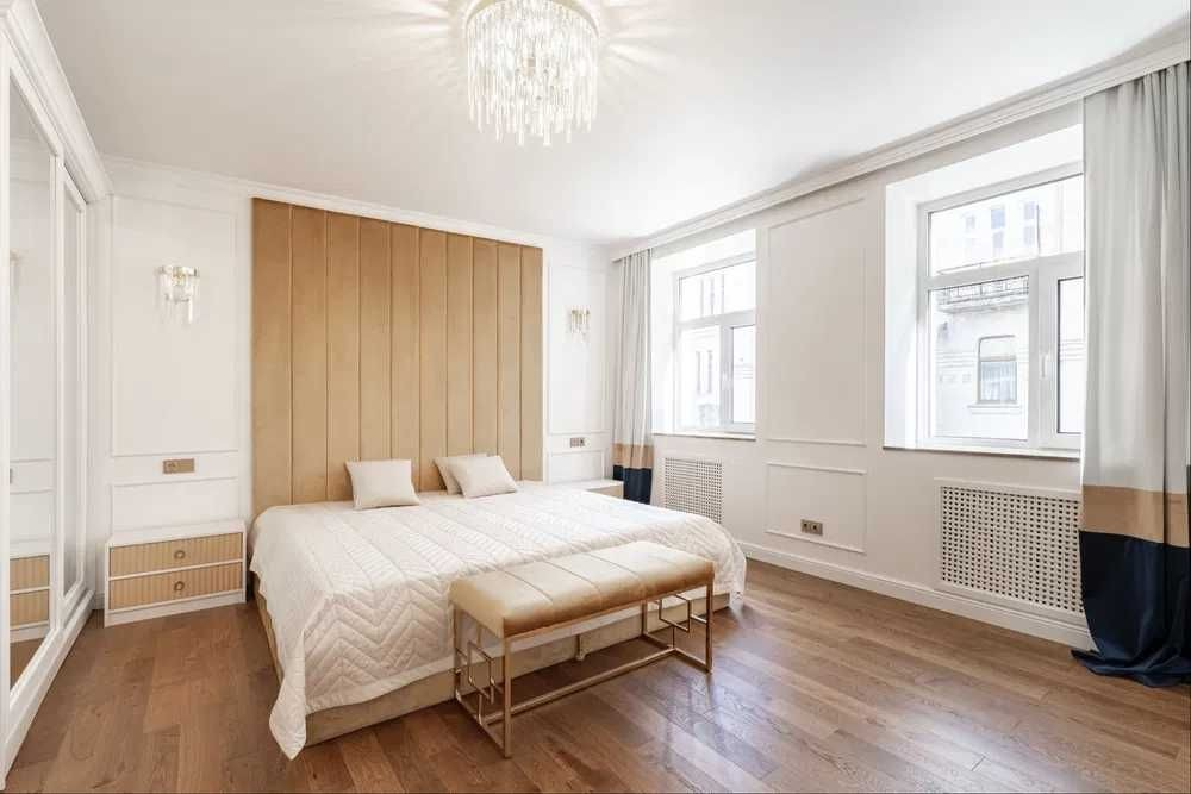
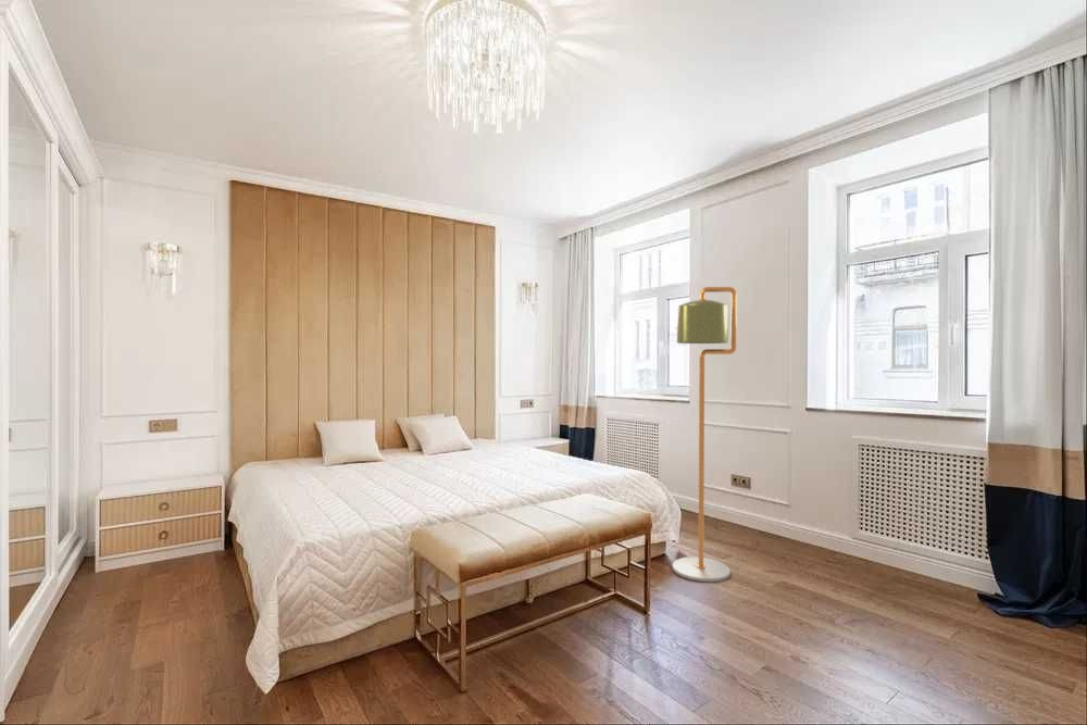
+ floor lamp (703, 428)
